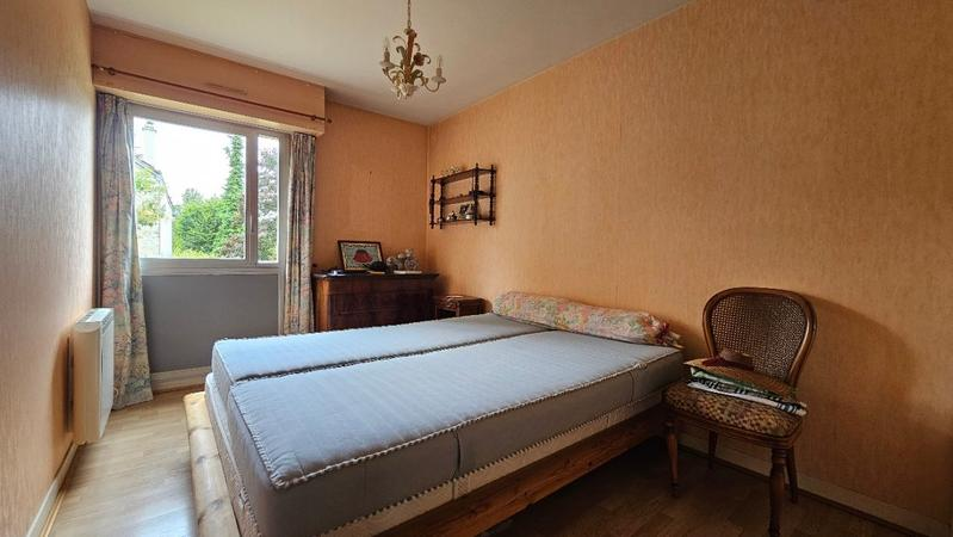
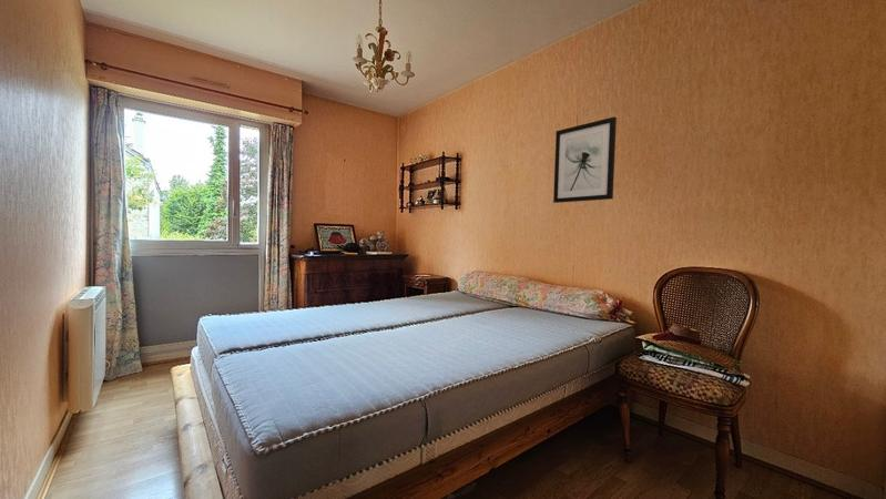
+ wall art (582, 162)
